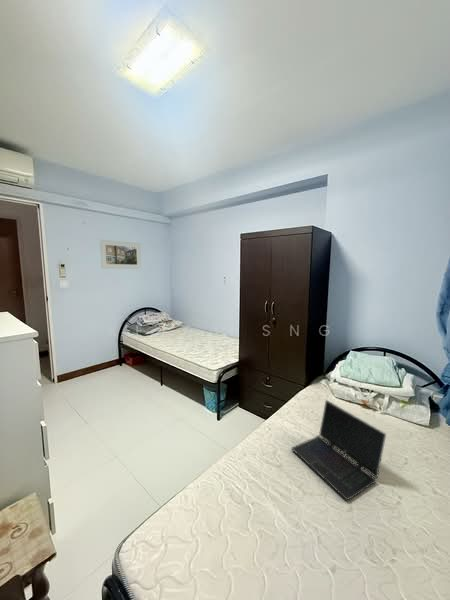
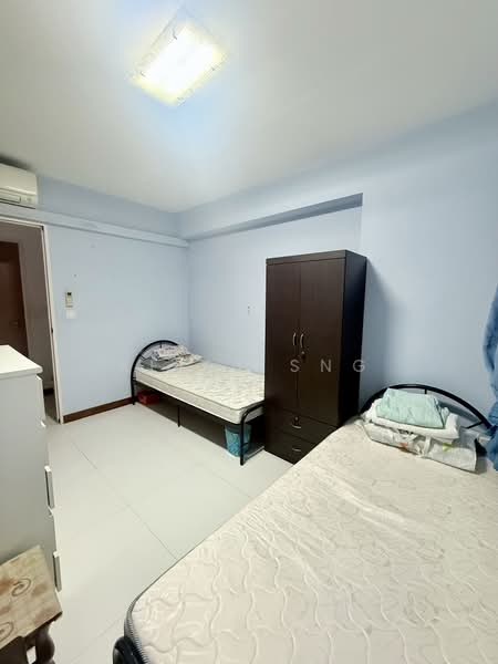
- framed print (121, 255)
- laptop computer (334, 442)
